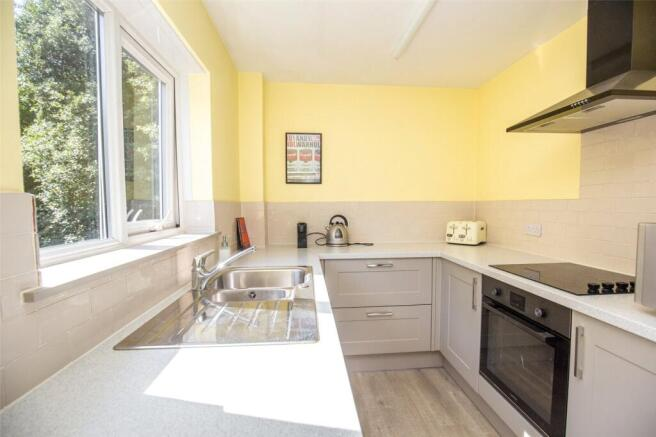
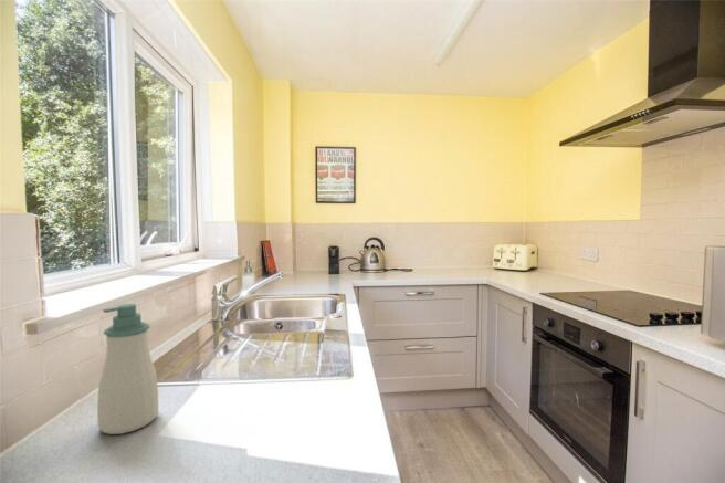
+ soap bottle (128, 364)
